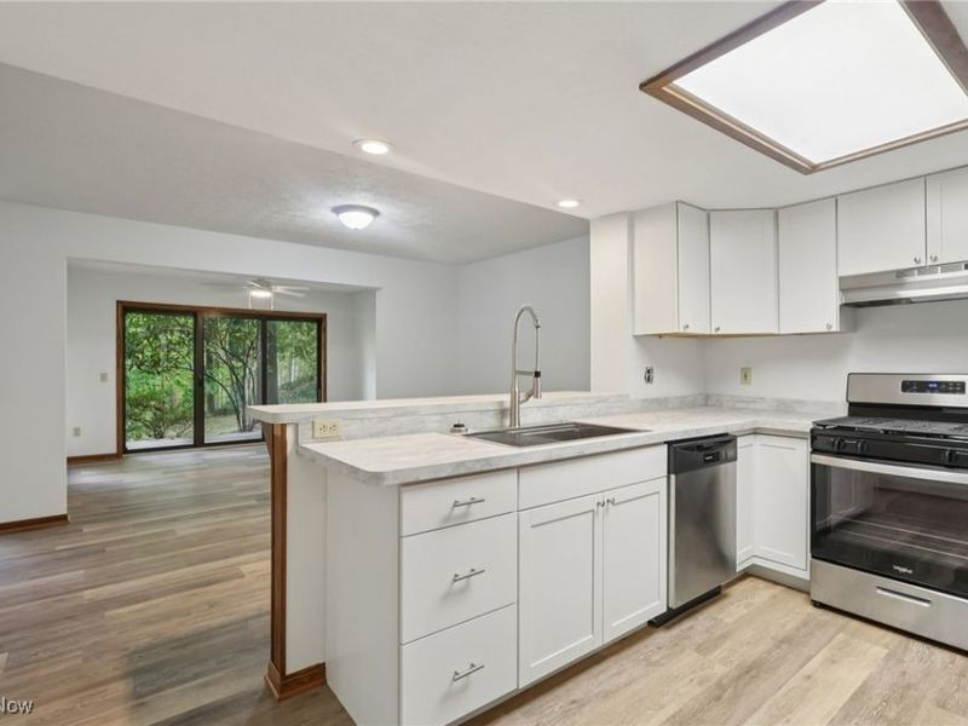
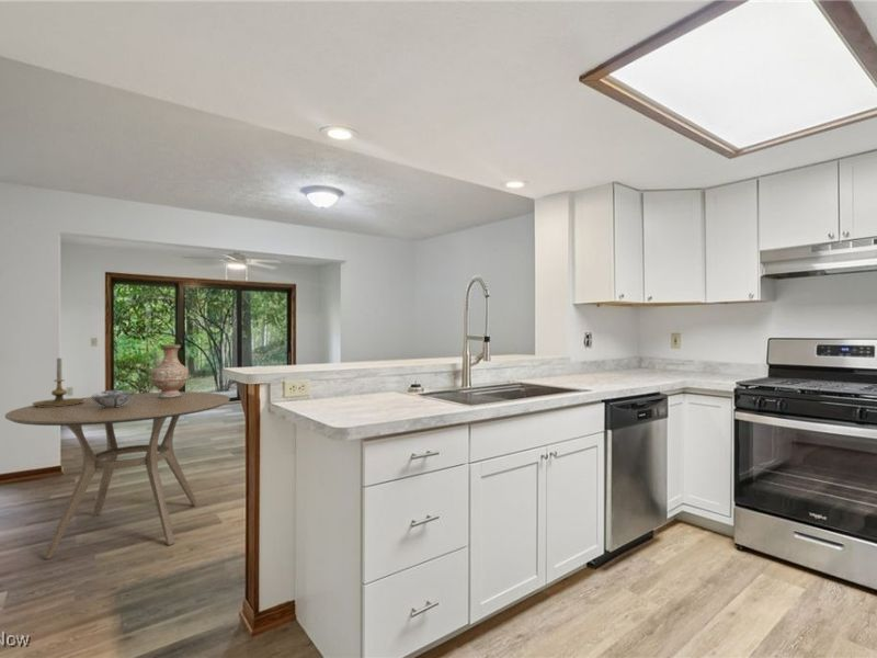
+ vase (170, 370)
+ candle holder (59, 381)
+ dining table (129, 466)
+ decorative bowl (113, 398)
